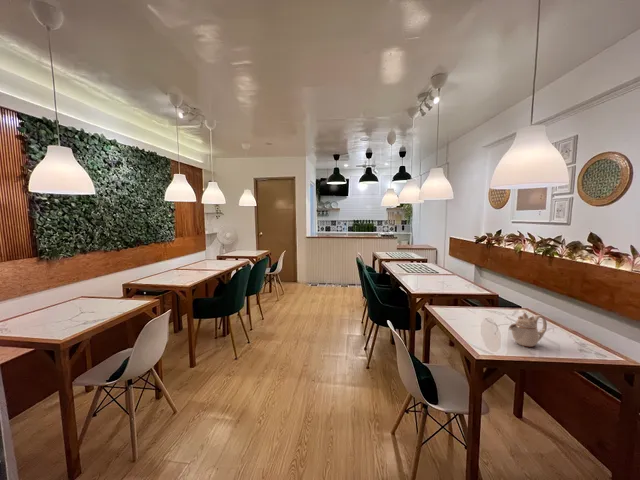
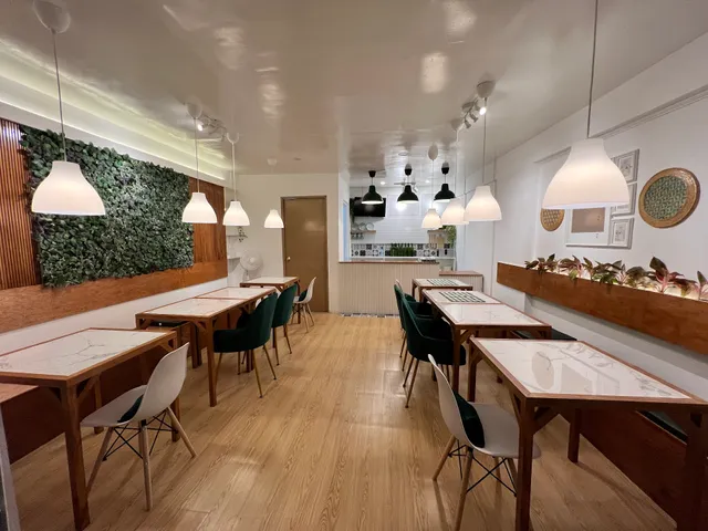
- teapot (527, 329)
